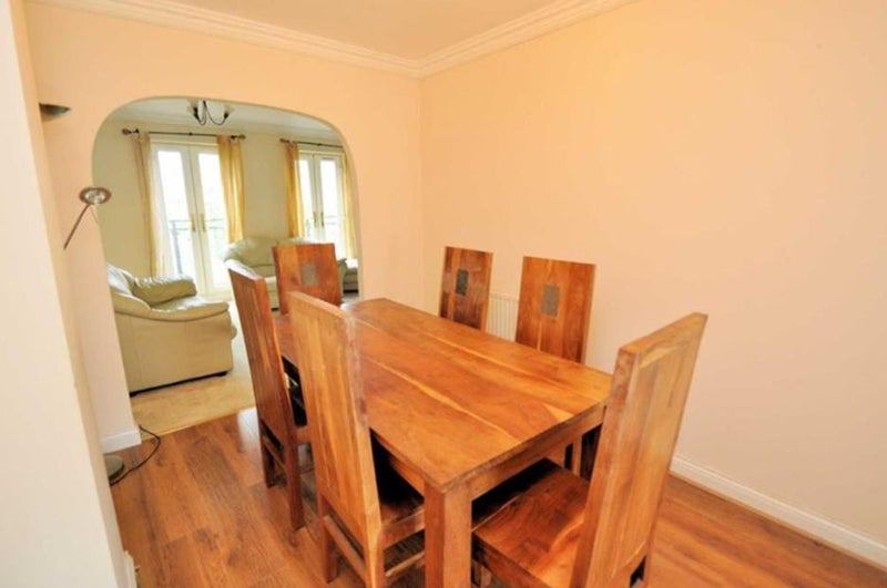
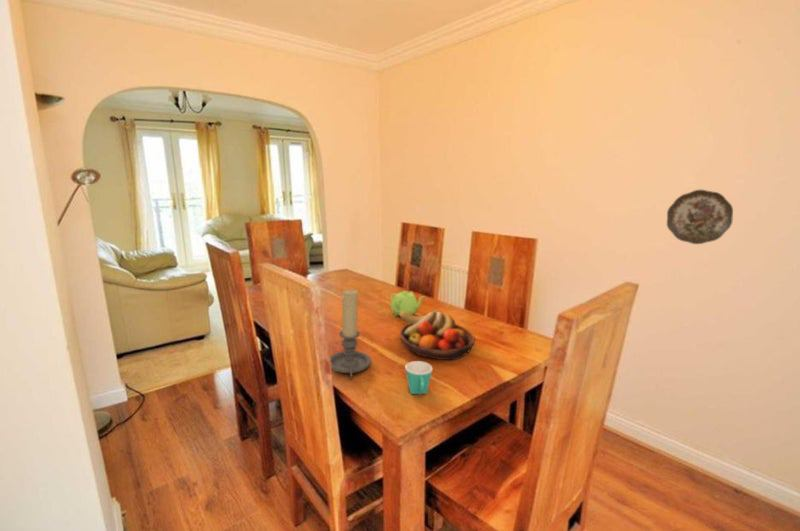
+ mug (419, 381)
+ fruit bowl (436, 331)
+ decorative plate (698, 217)
+ teapot (407, 303)
+ candle holder (349, 330)
